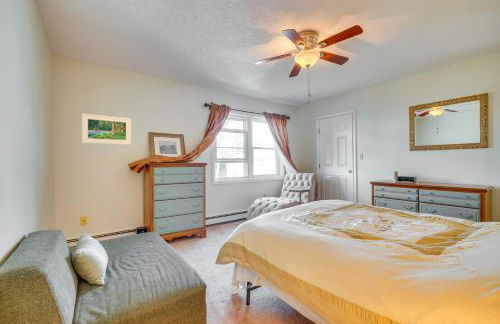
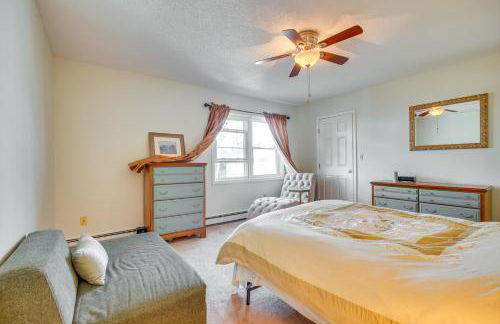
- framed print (107, 130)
